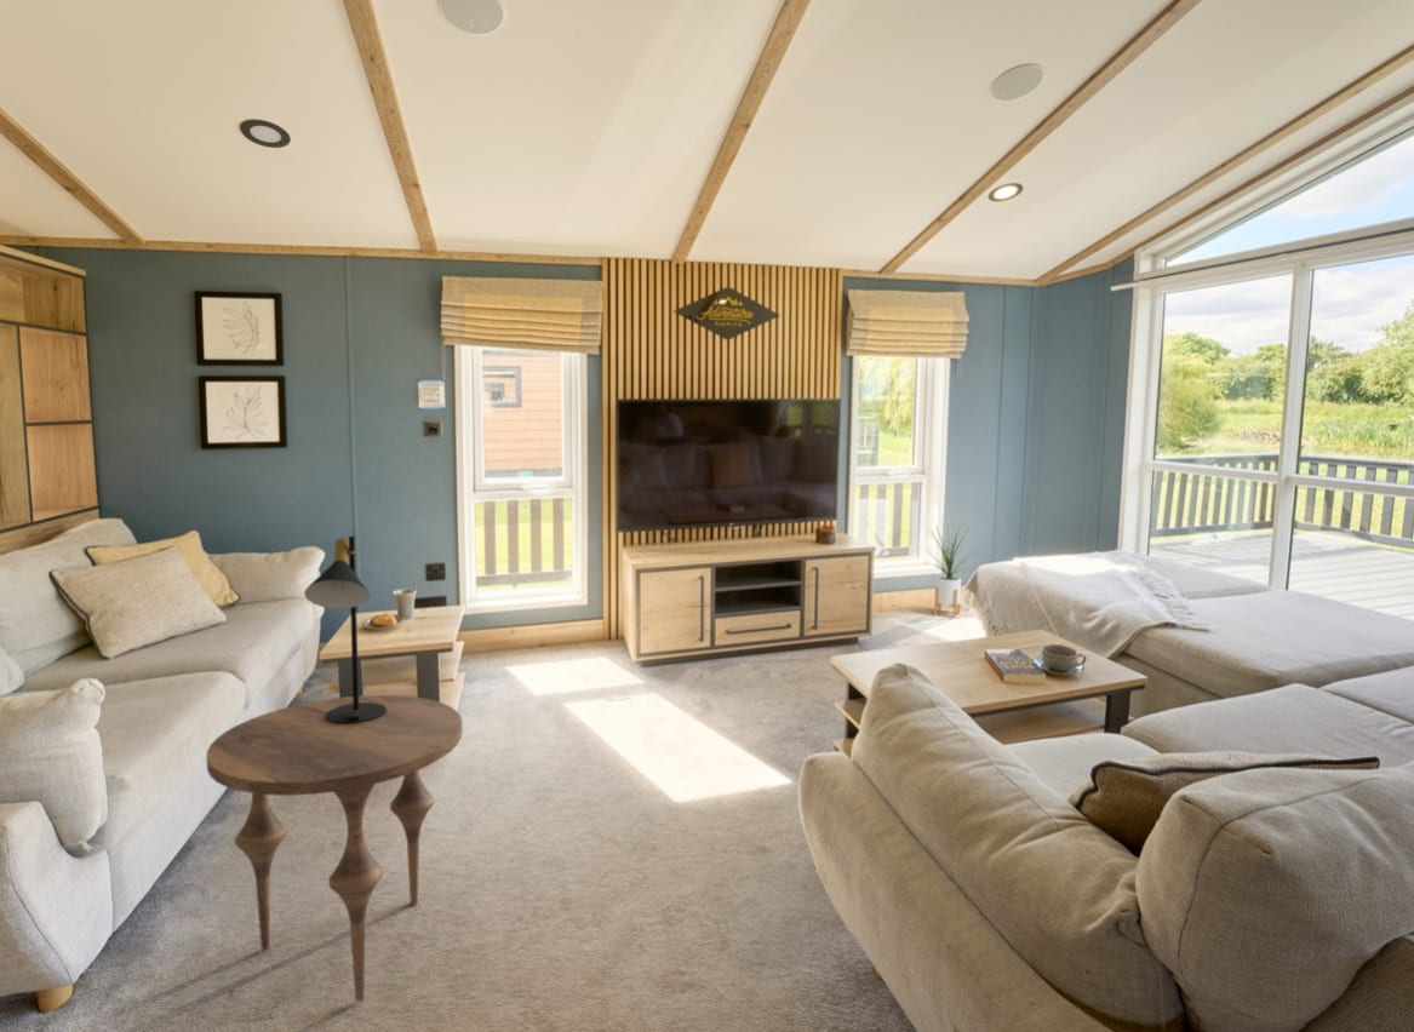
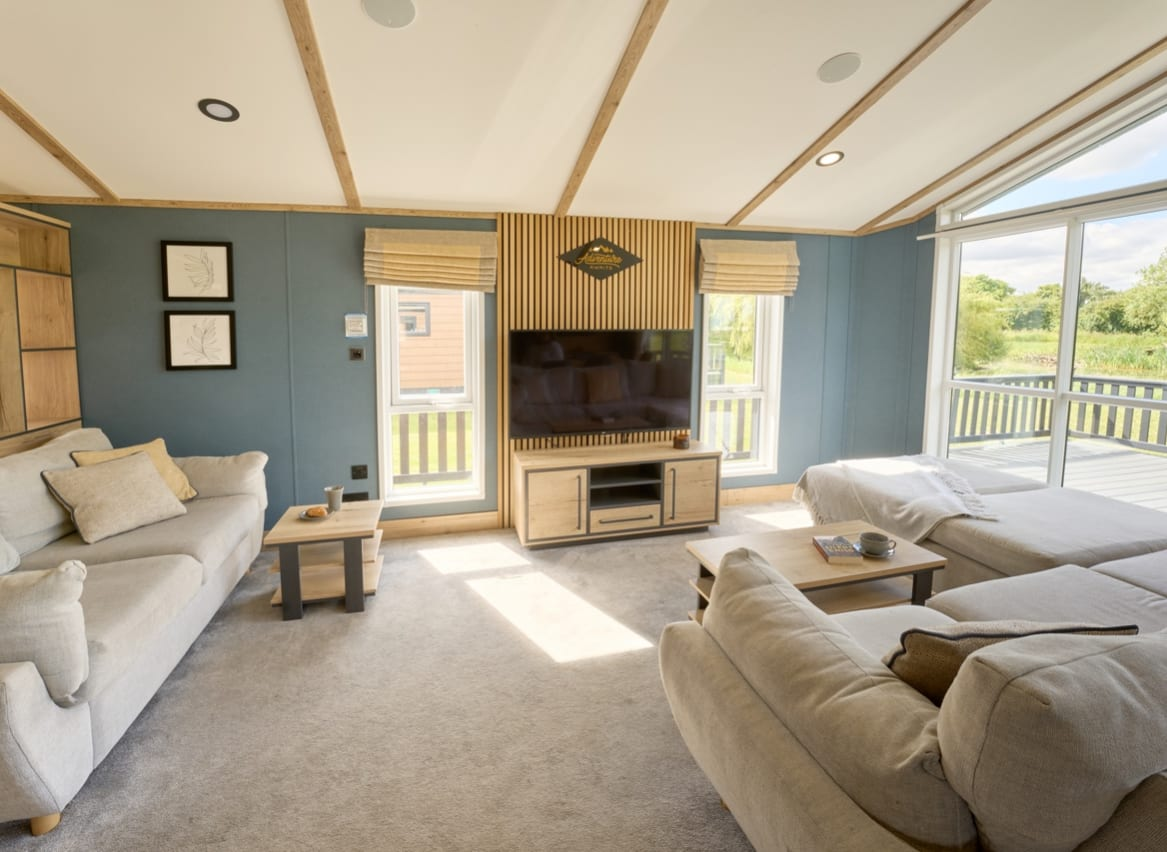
- house plant (949, 566)
- table lamp (351, 627)
- side table (347, 841)
